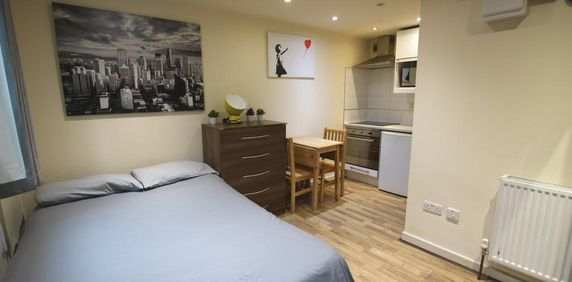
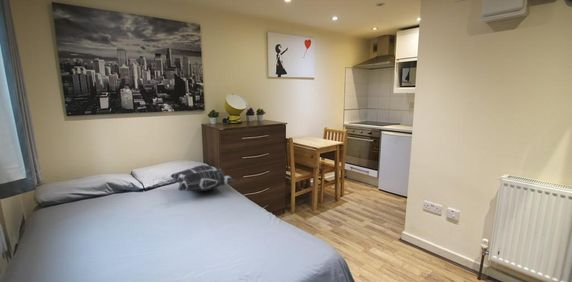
+ decorative pillow (202, 177)
